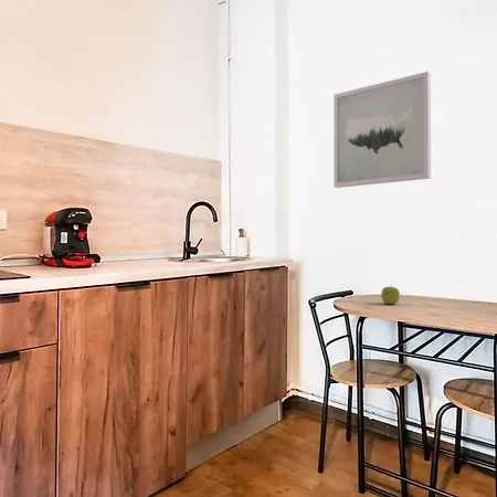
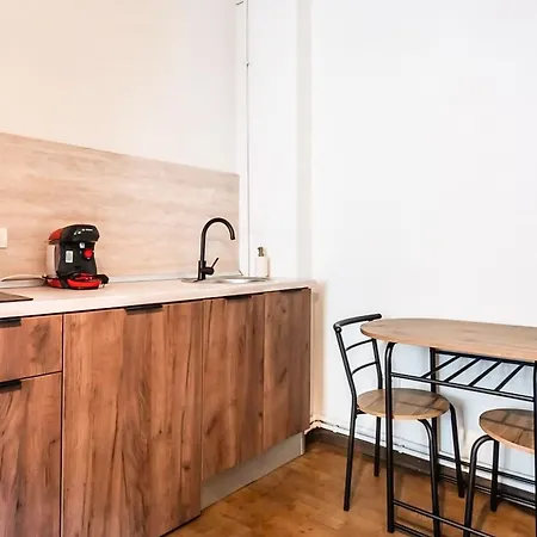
- wall art (379, 134)
- fruit (390, 294)
